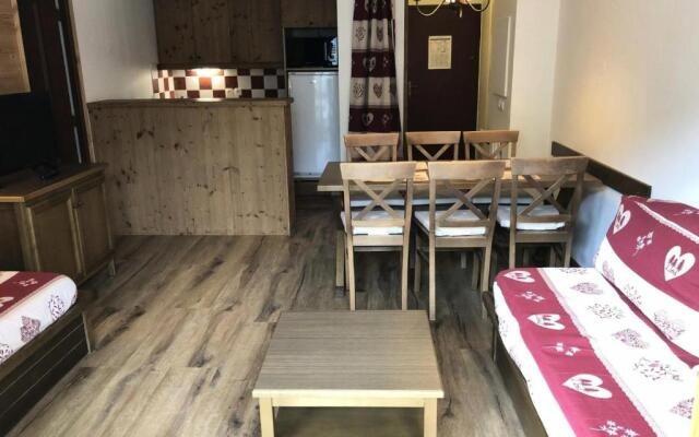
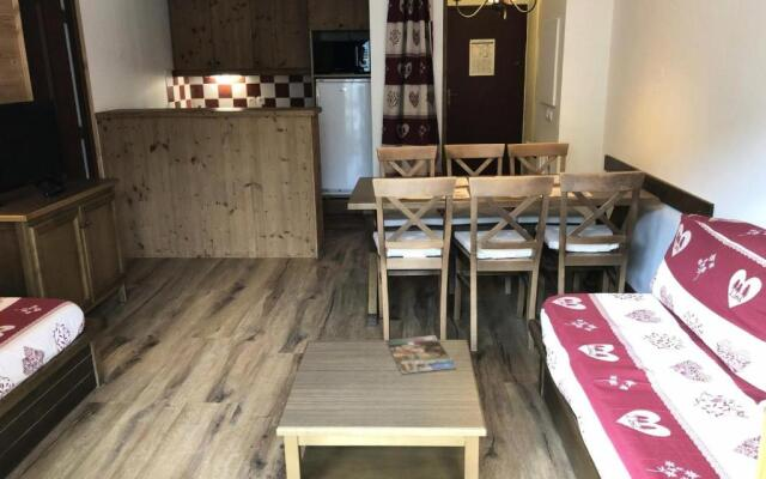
+ magazine (419, 352)
